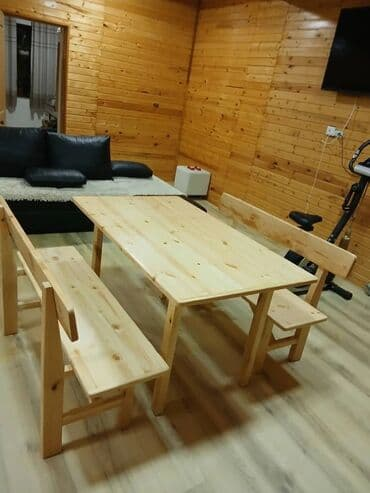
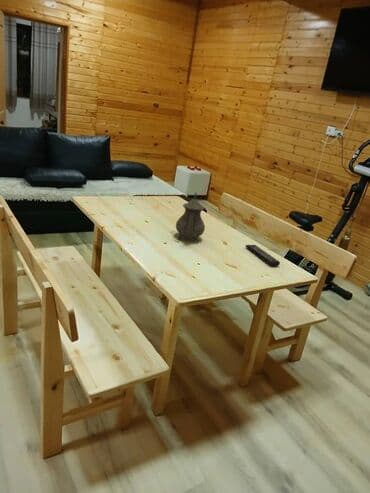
+ teapot (192, 215)
+ remote control (261, 254)
